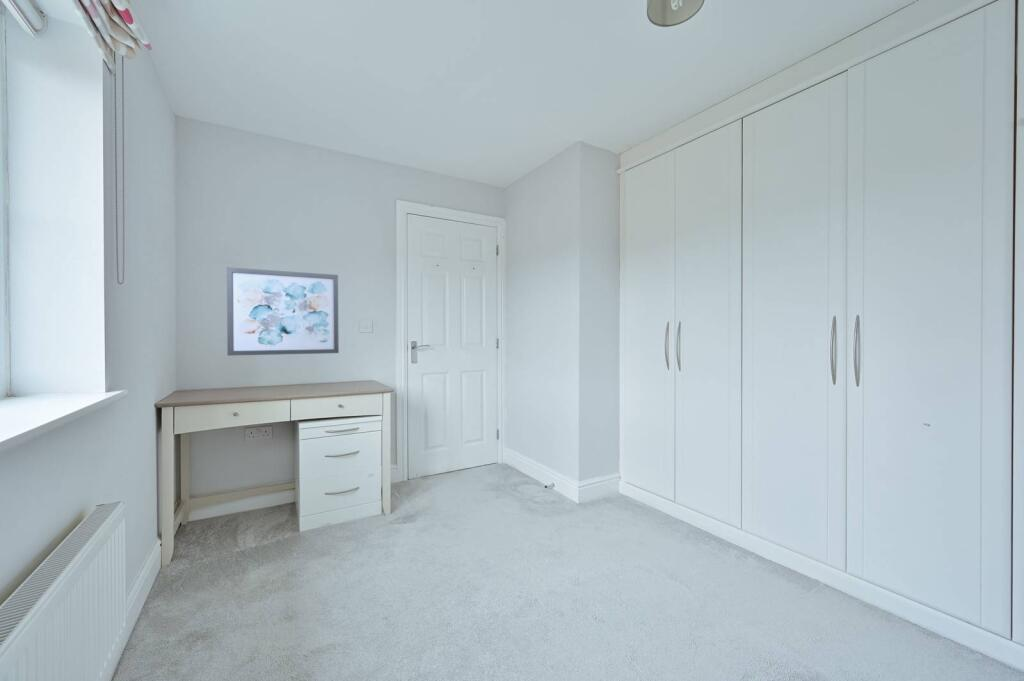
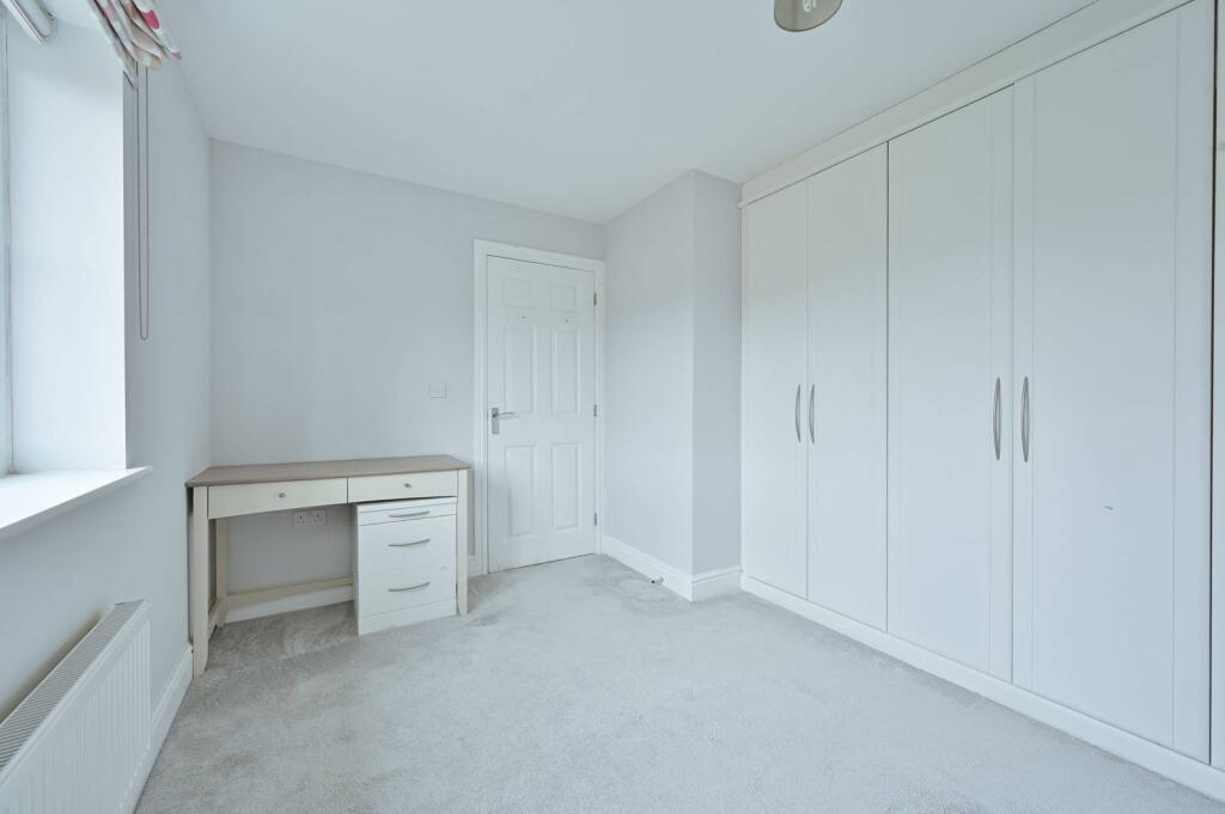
- wall art (285, 312)
